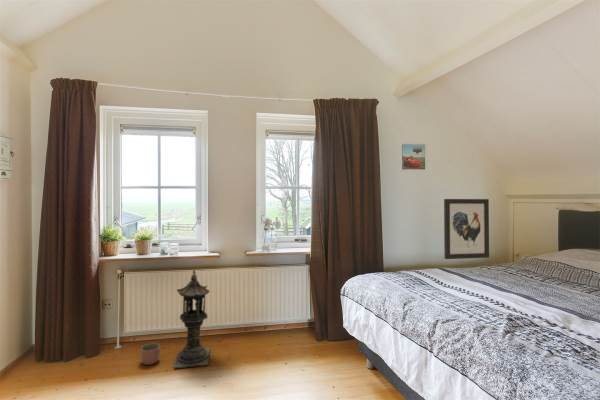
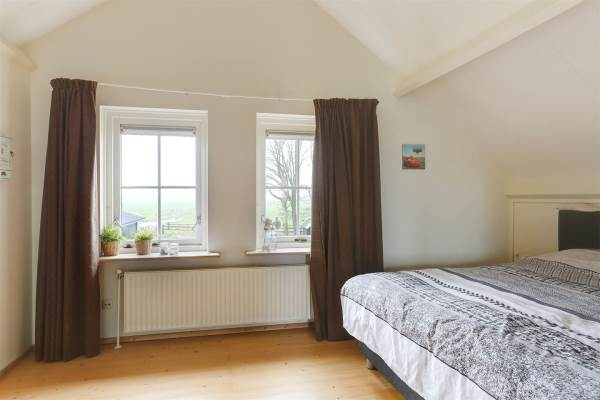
- planter (150, 354)
- wall art (466, 228)
- lantern (193, 314)
